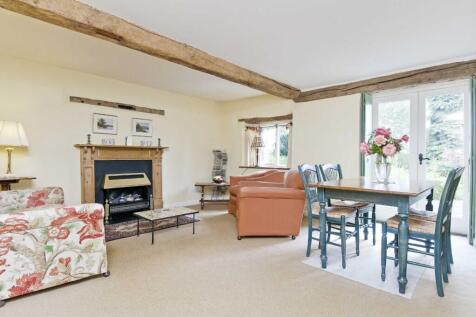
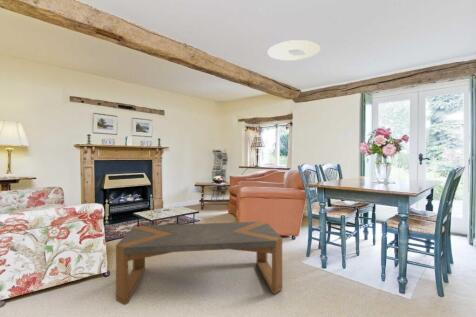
+ coffee table (202, 250)
+ ceiling light (293, 48)
